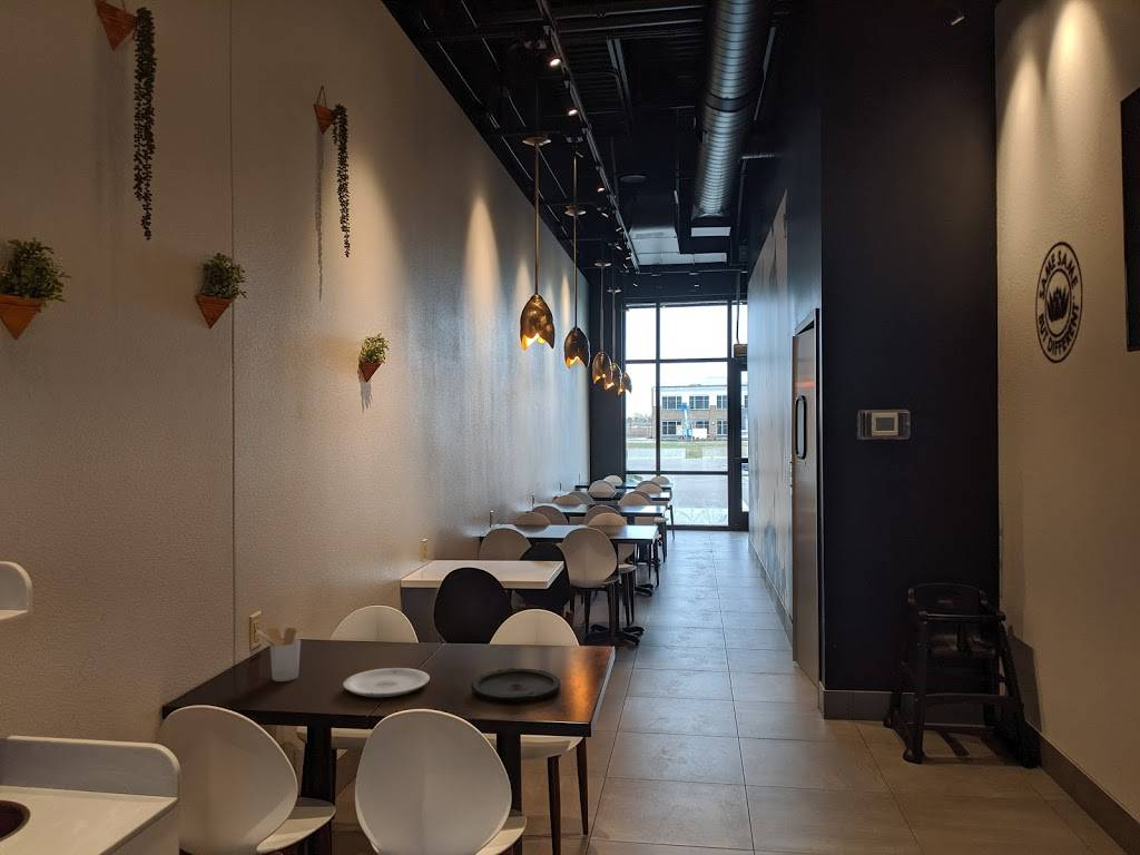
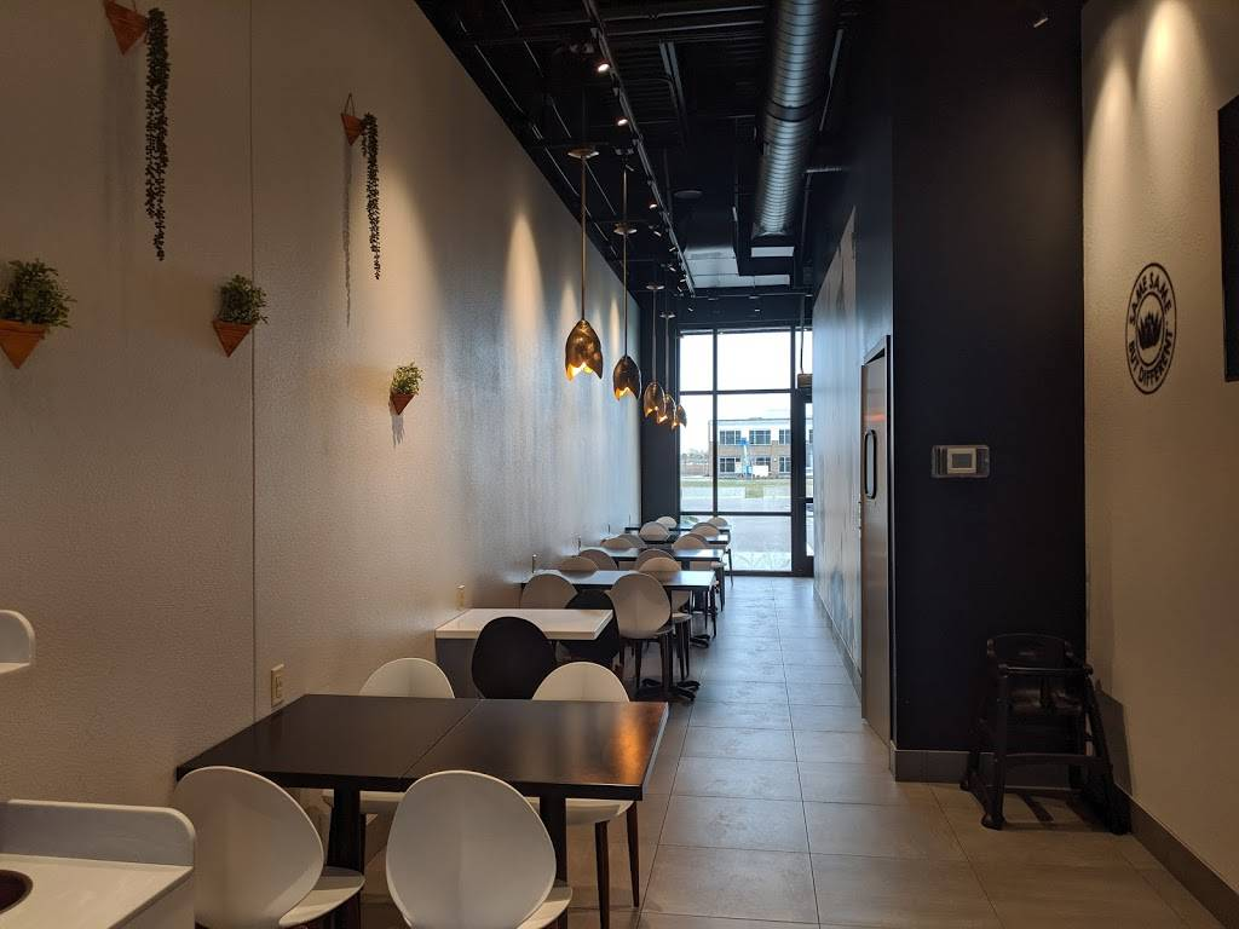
- utensil holder (277, 651)
- plate (386, 684)
- plate (515, 685)
